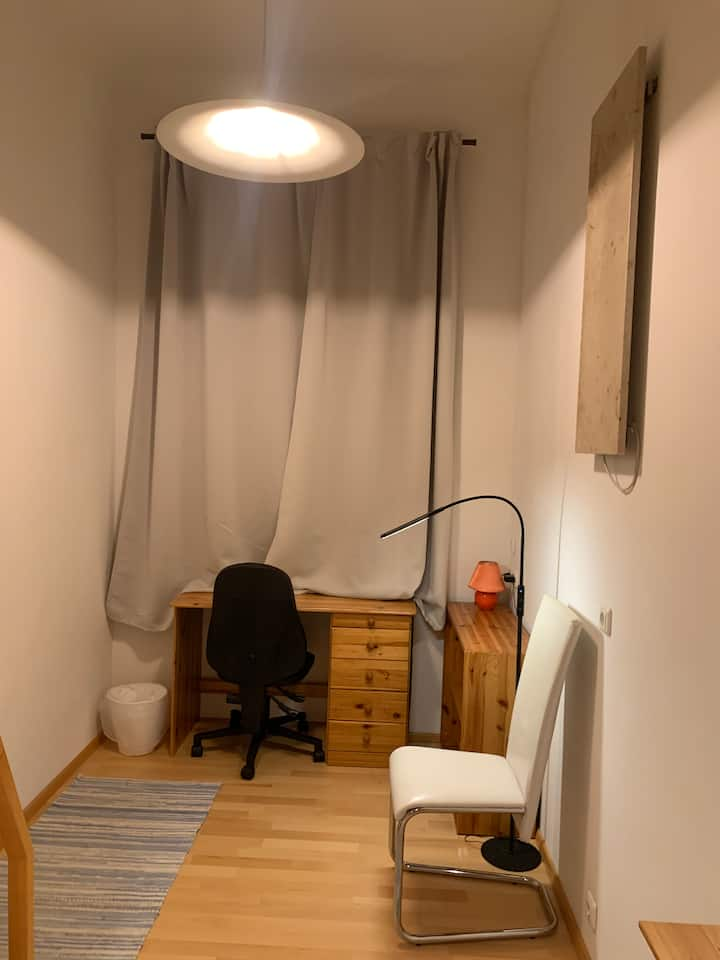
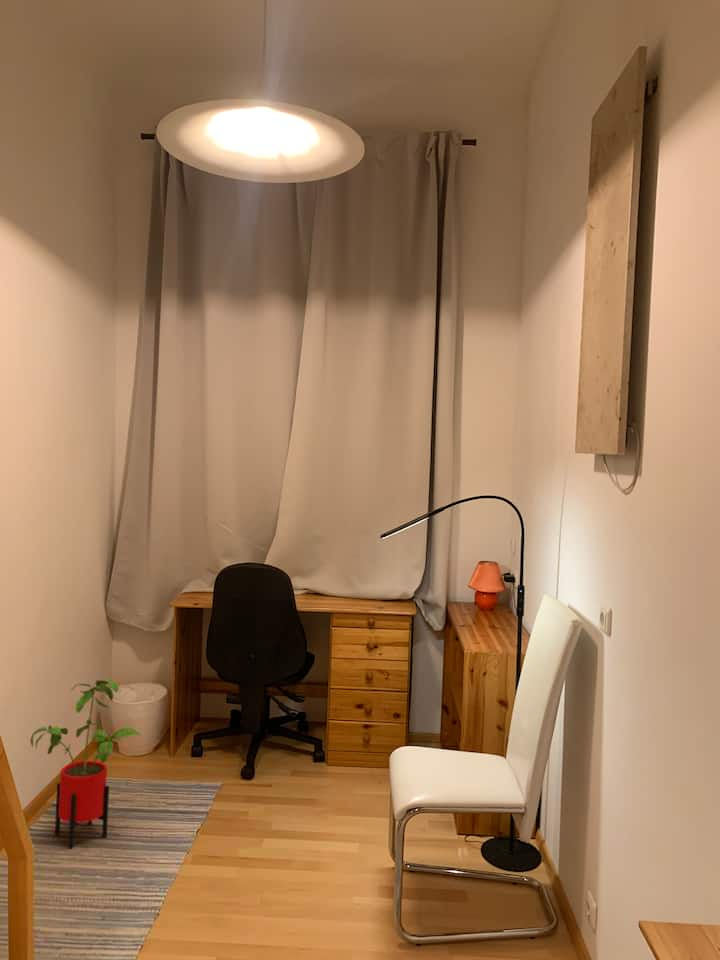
+ house plant (89, 761)
